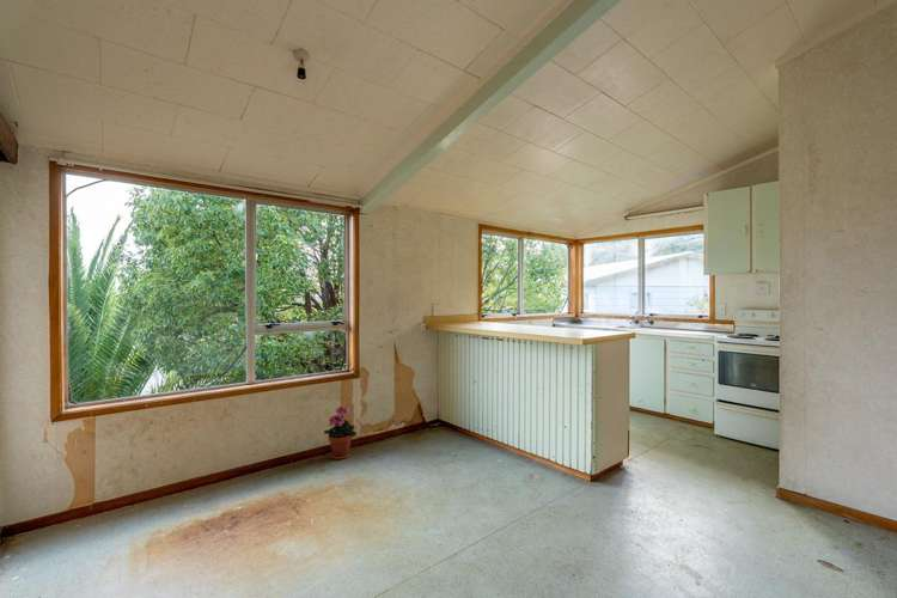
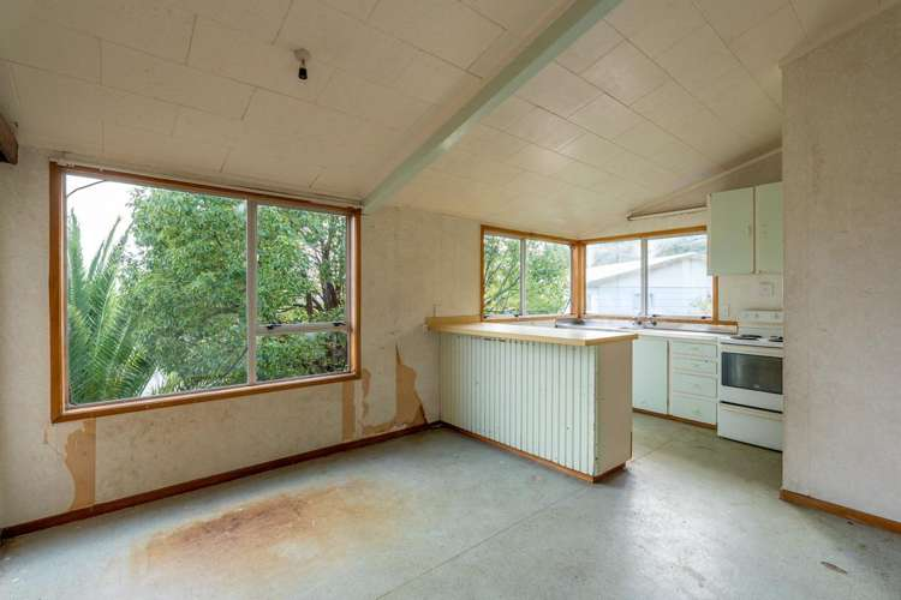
- potted plant (340, 431)
